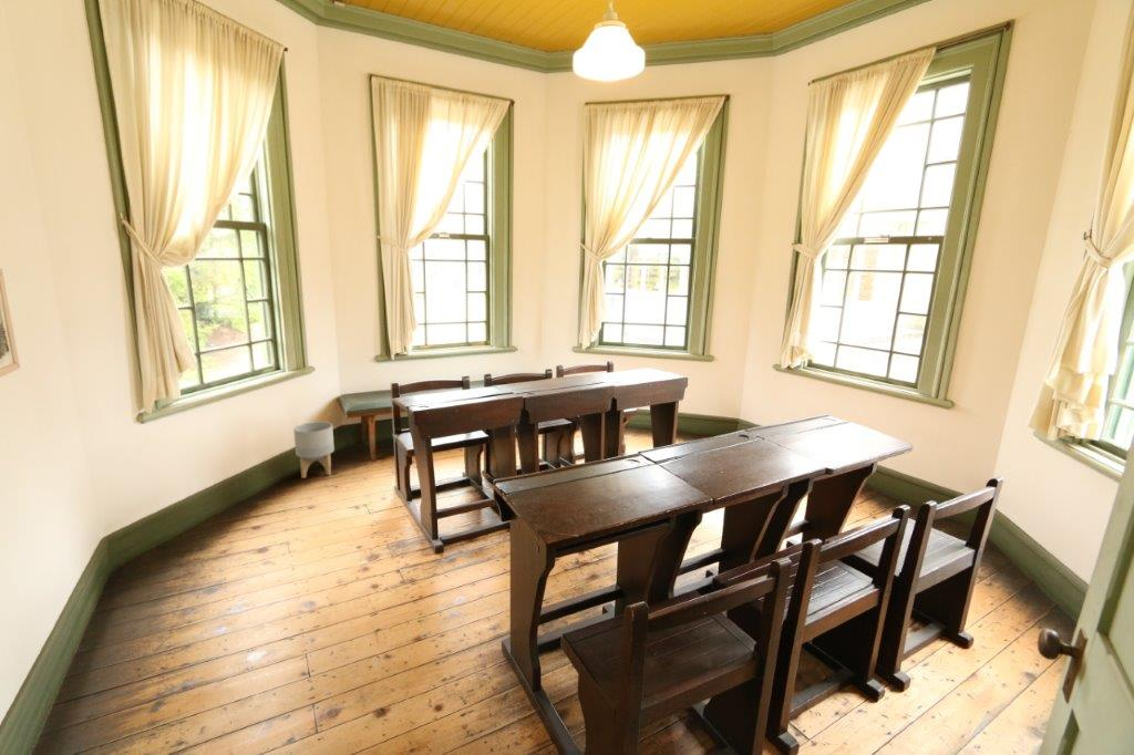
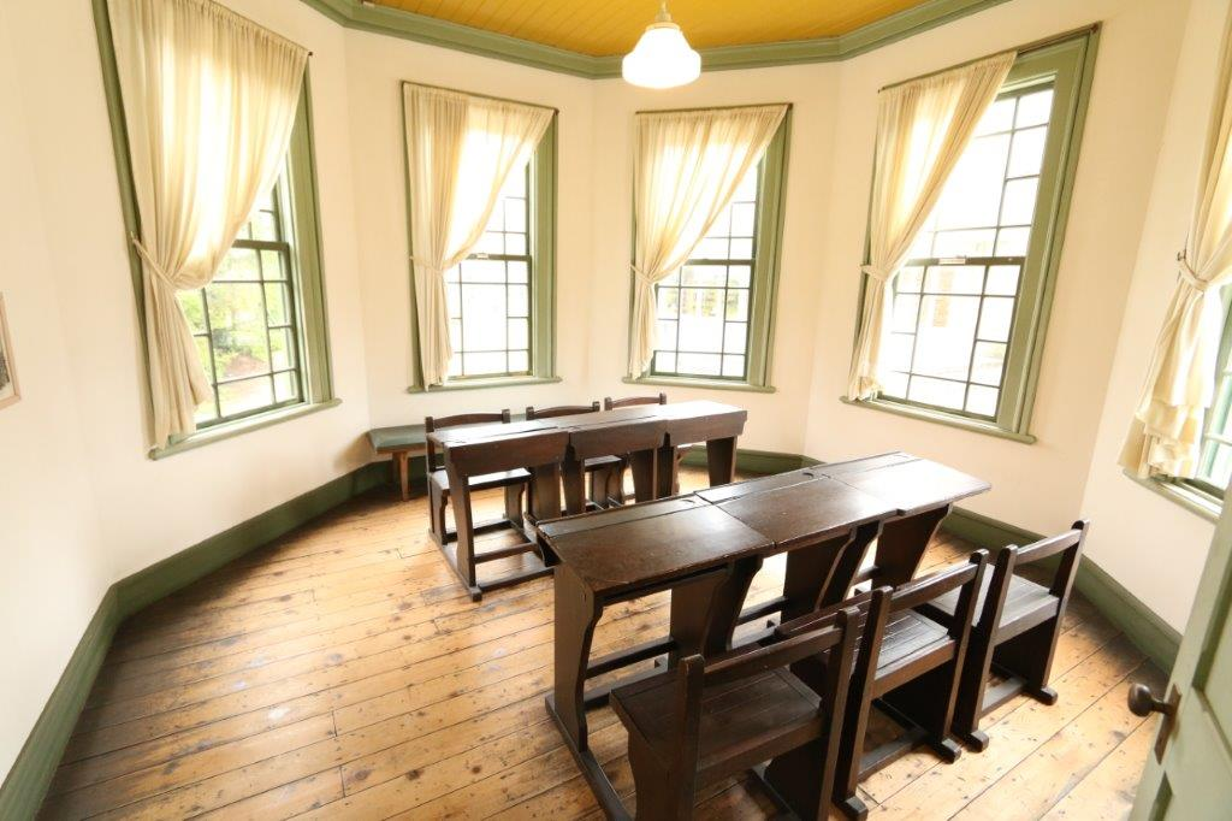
- planter (315, 449)
